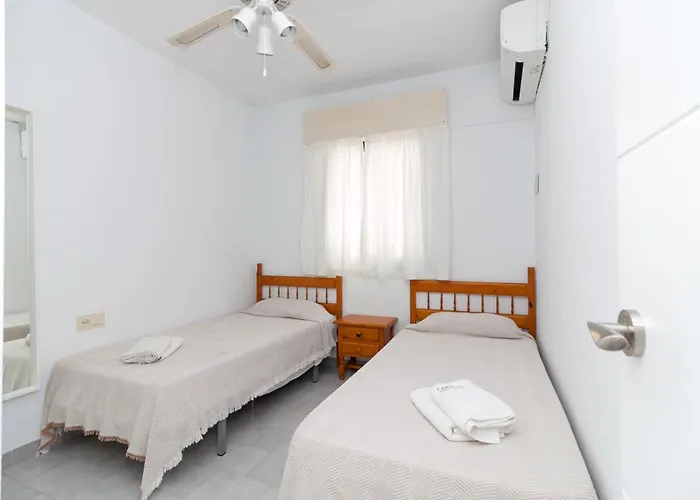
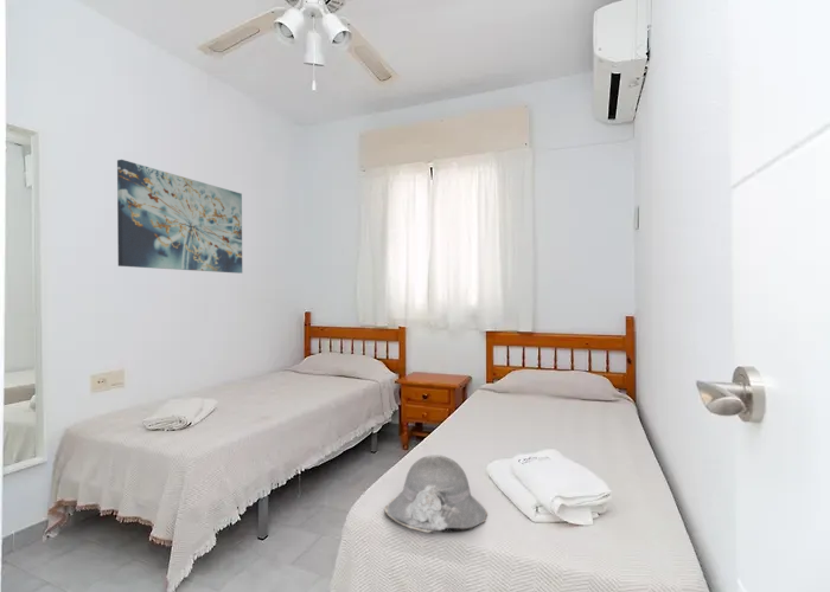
+ wall art (189, 224)
+ hat (435, 483)
